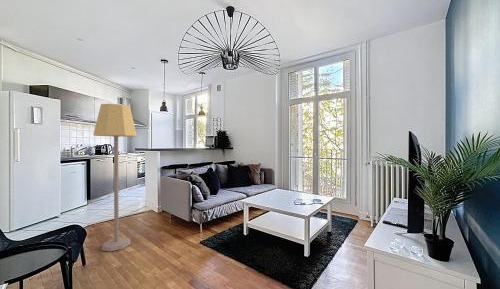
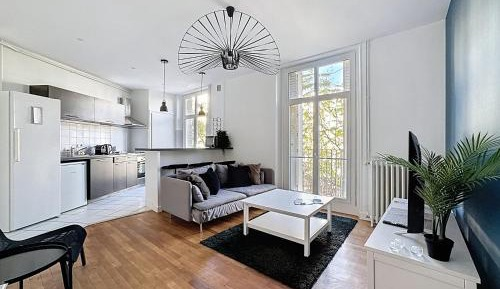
- lamp (116, 175)
